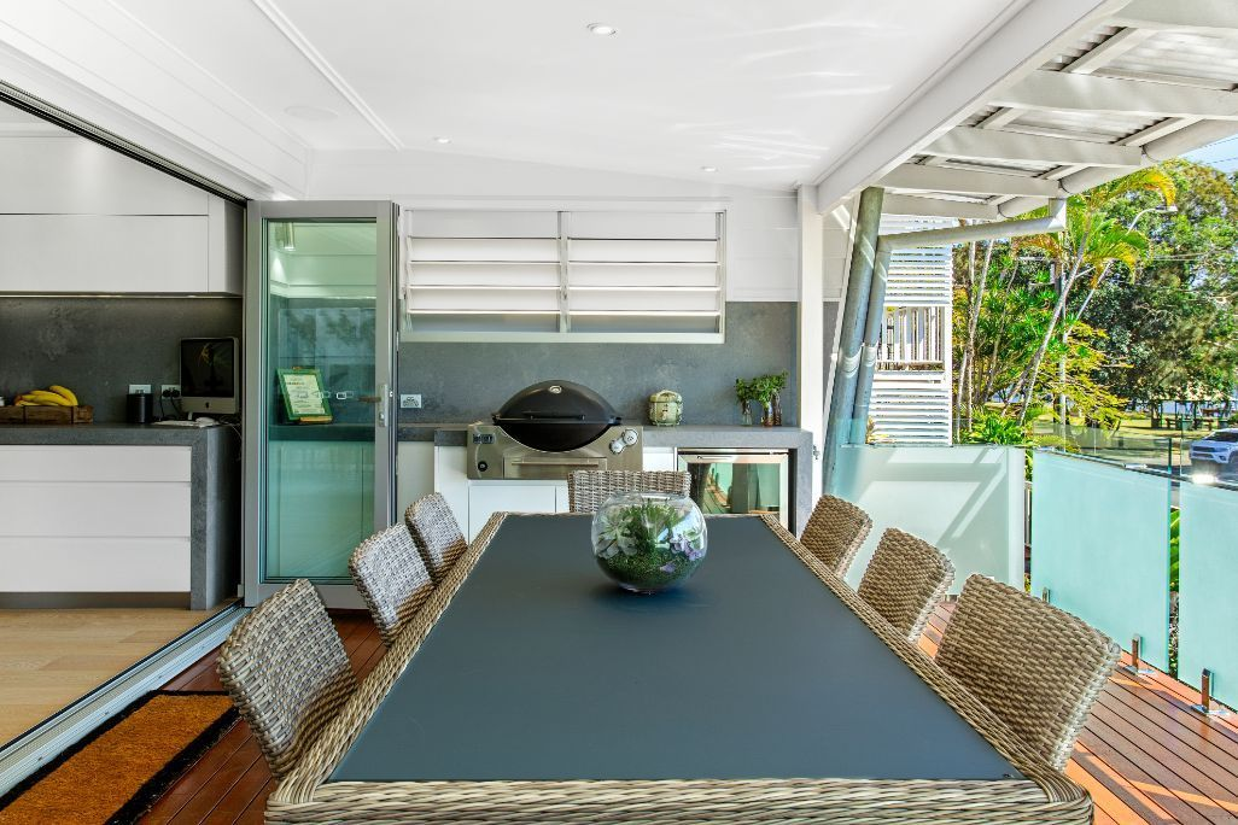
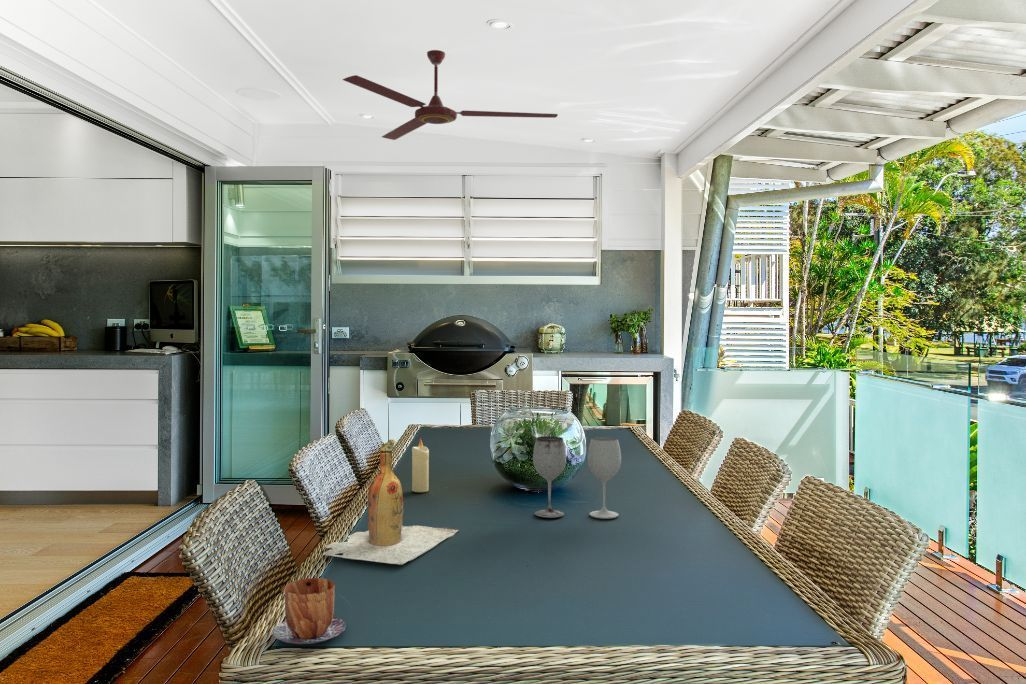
+ ceiling fan (440, 99)
+ candle (420, 464)
+ mug (309, 609)
+ wineglass (563, 469)
+ wine bottle (390, 491)
